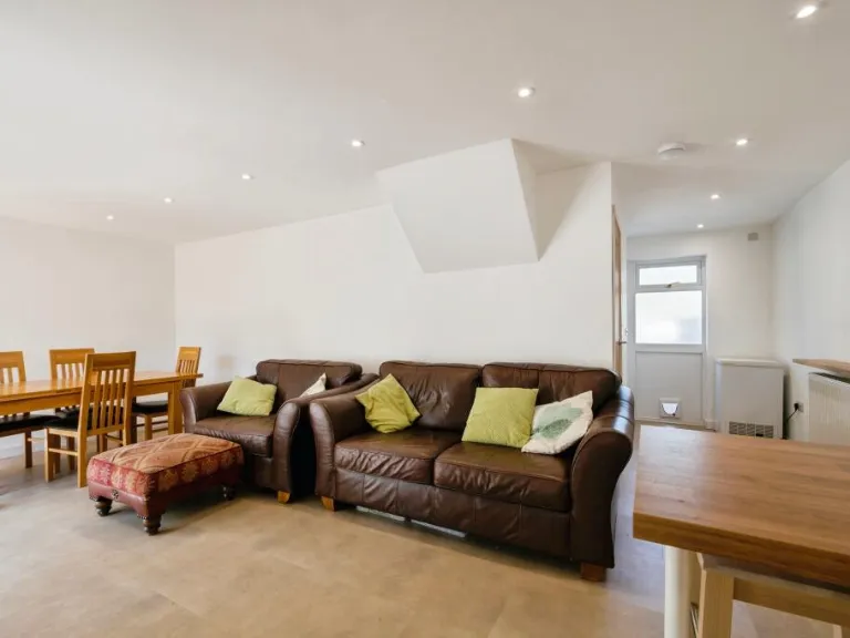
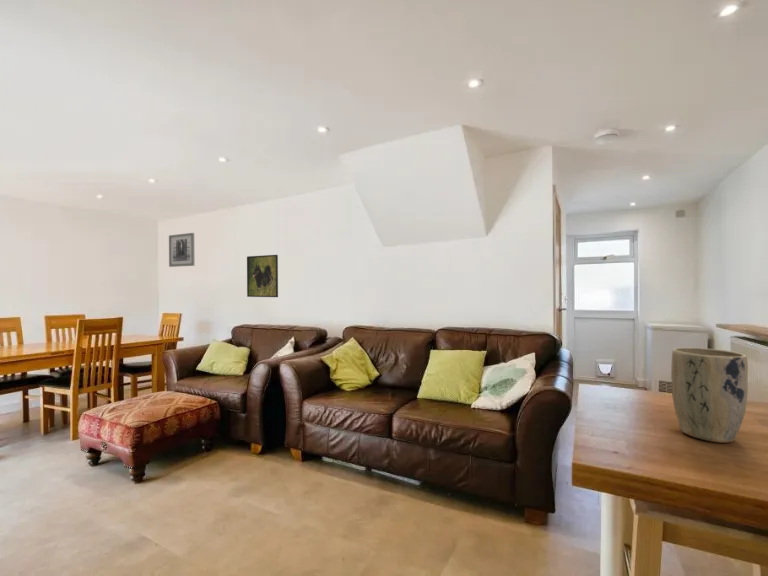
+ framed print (262, 276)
+ wall art (181, 250)
+ plant pot (707, 393)
